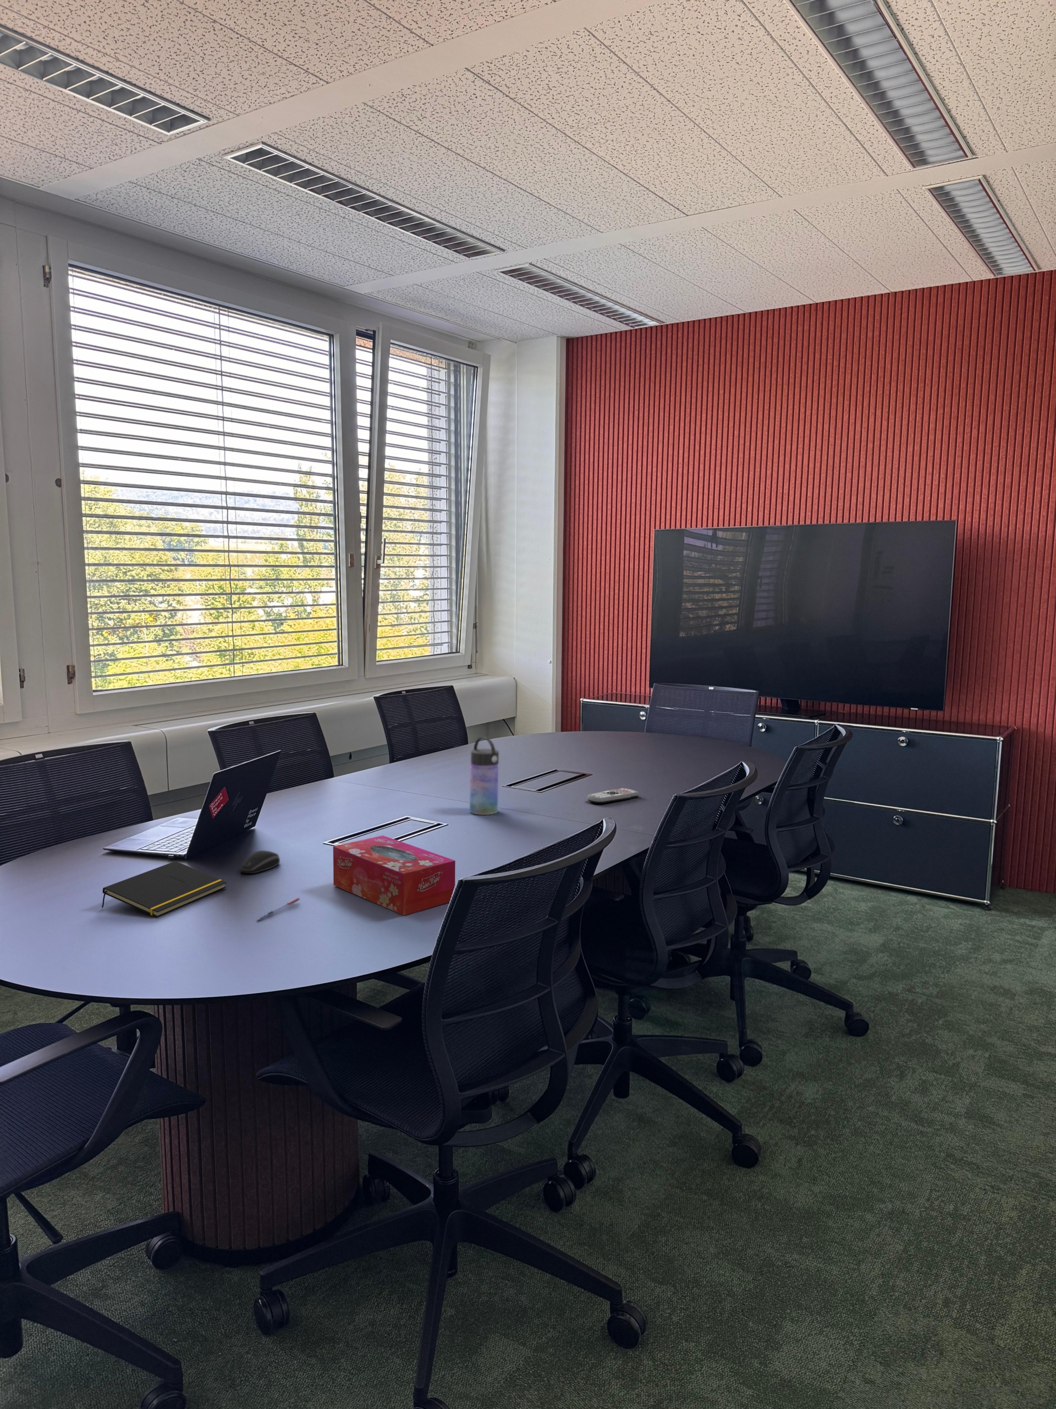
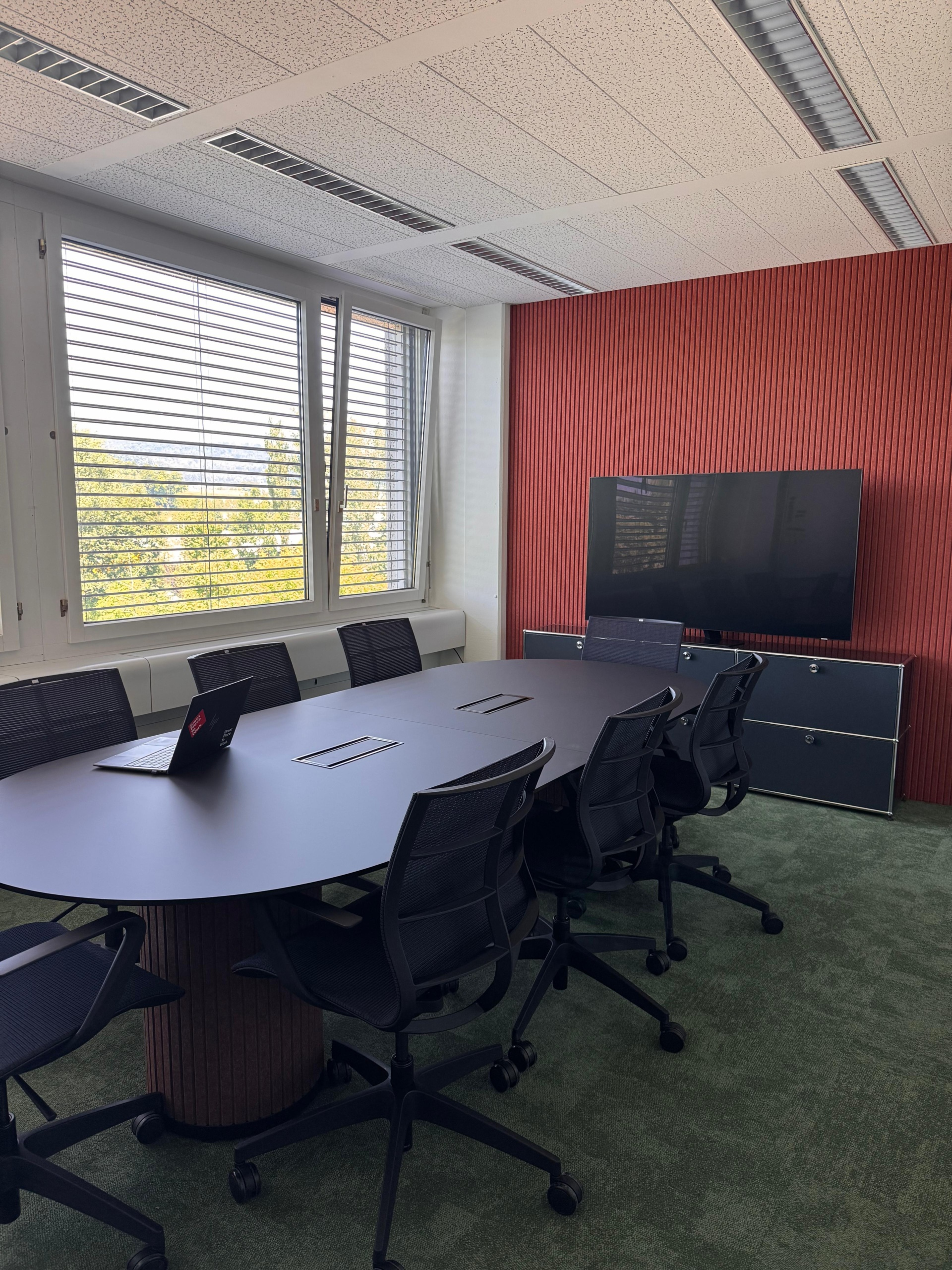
- computer mouse (261, 860)
- notepad (166, 888)
- remote control (611, 795)
- pen (278, 909)
- tissue box (393, 873)
- water bottle (484, 774)
